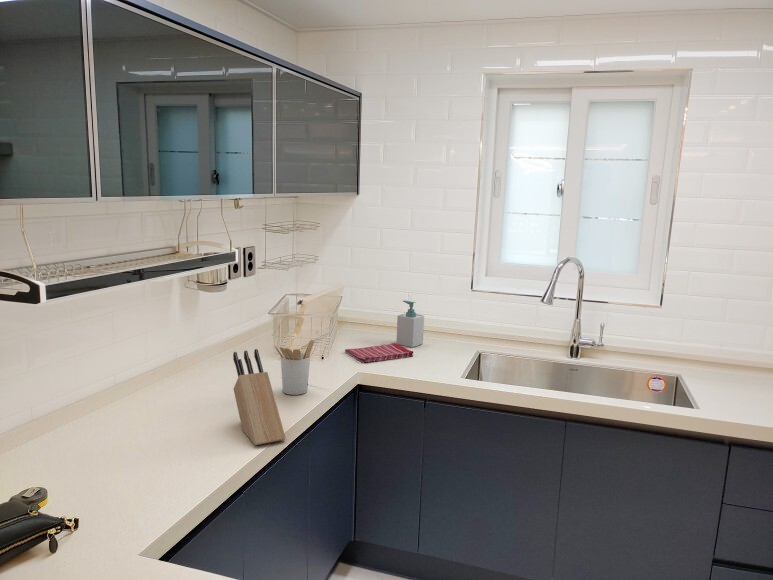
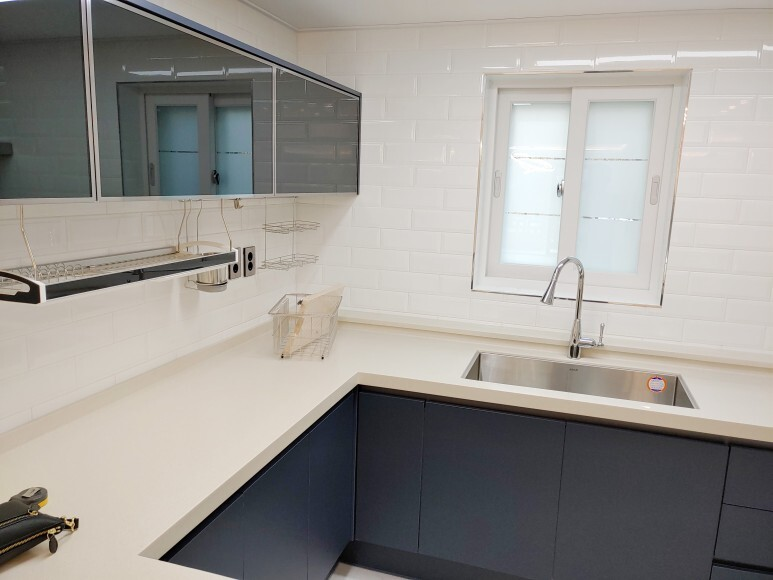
- knife block (256, 393)
- soap bottle (410, 322)
- dish towel (379, 352)
- utensil holder (293, 367)
